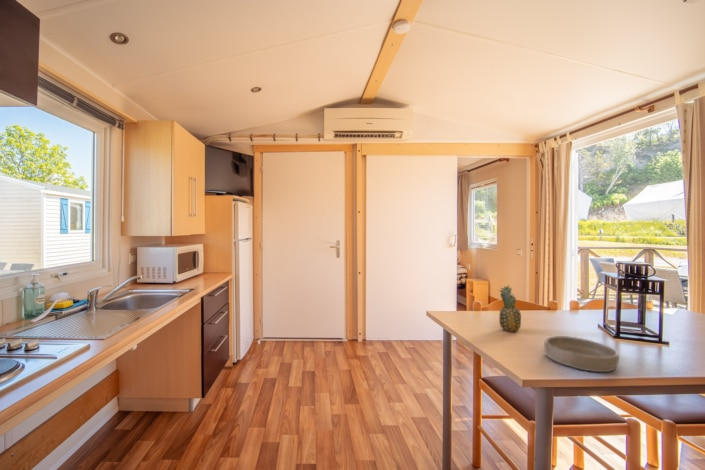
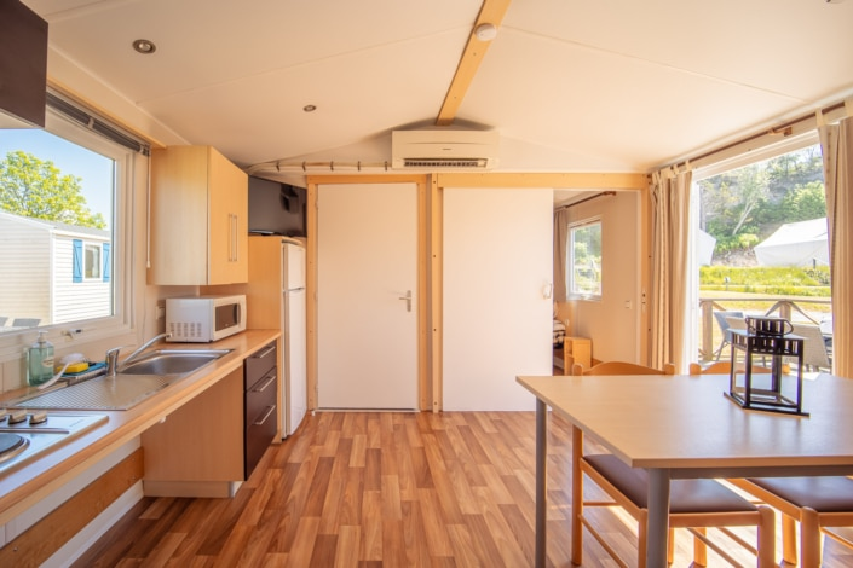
- bowl (579, 353)
- fruit (509, 307)
